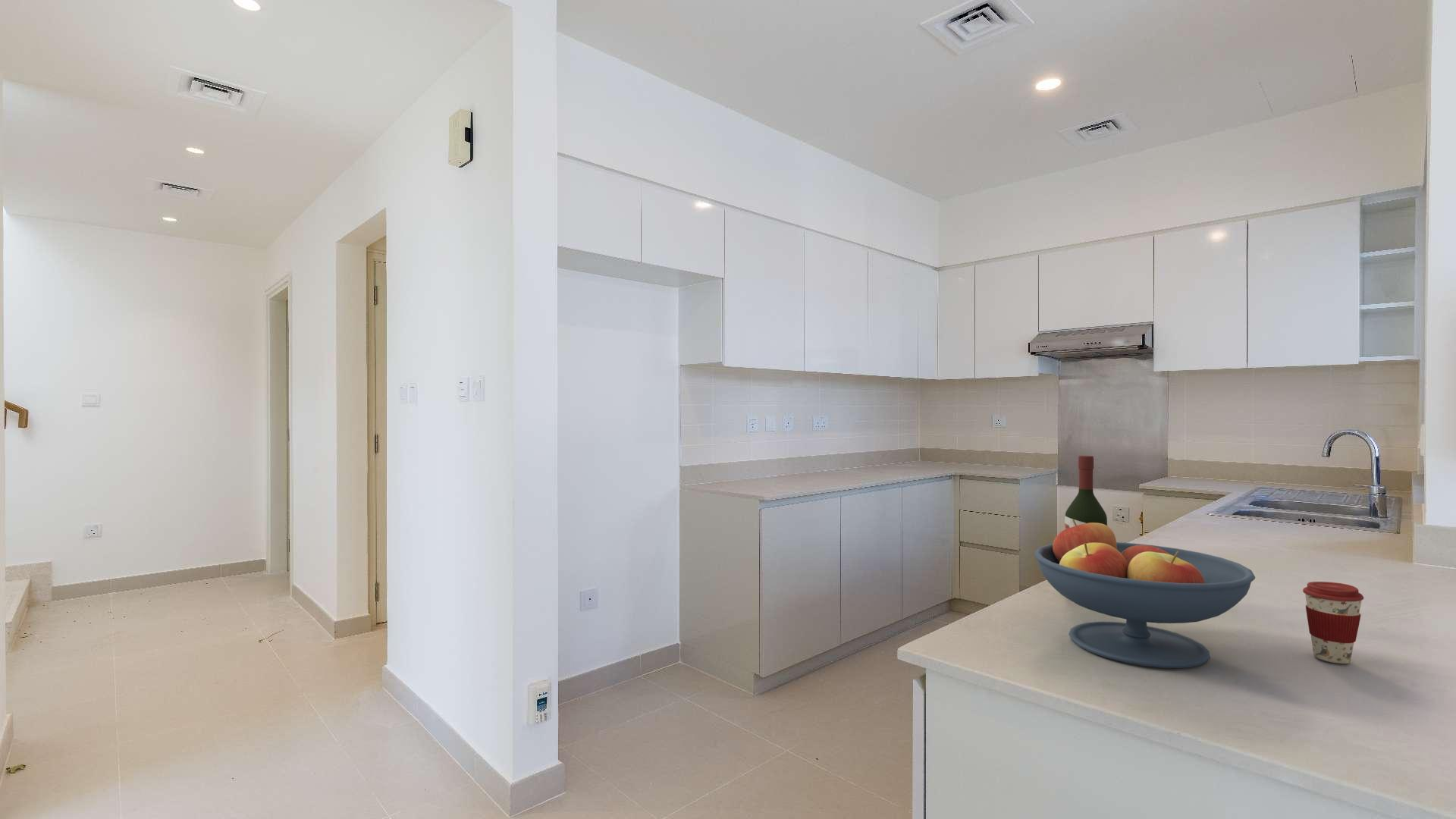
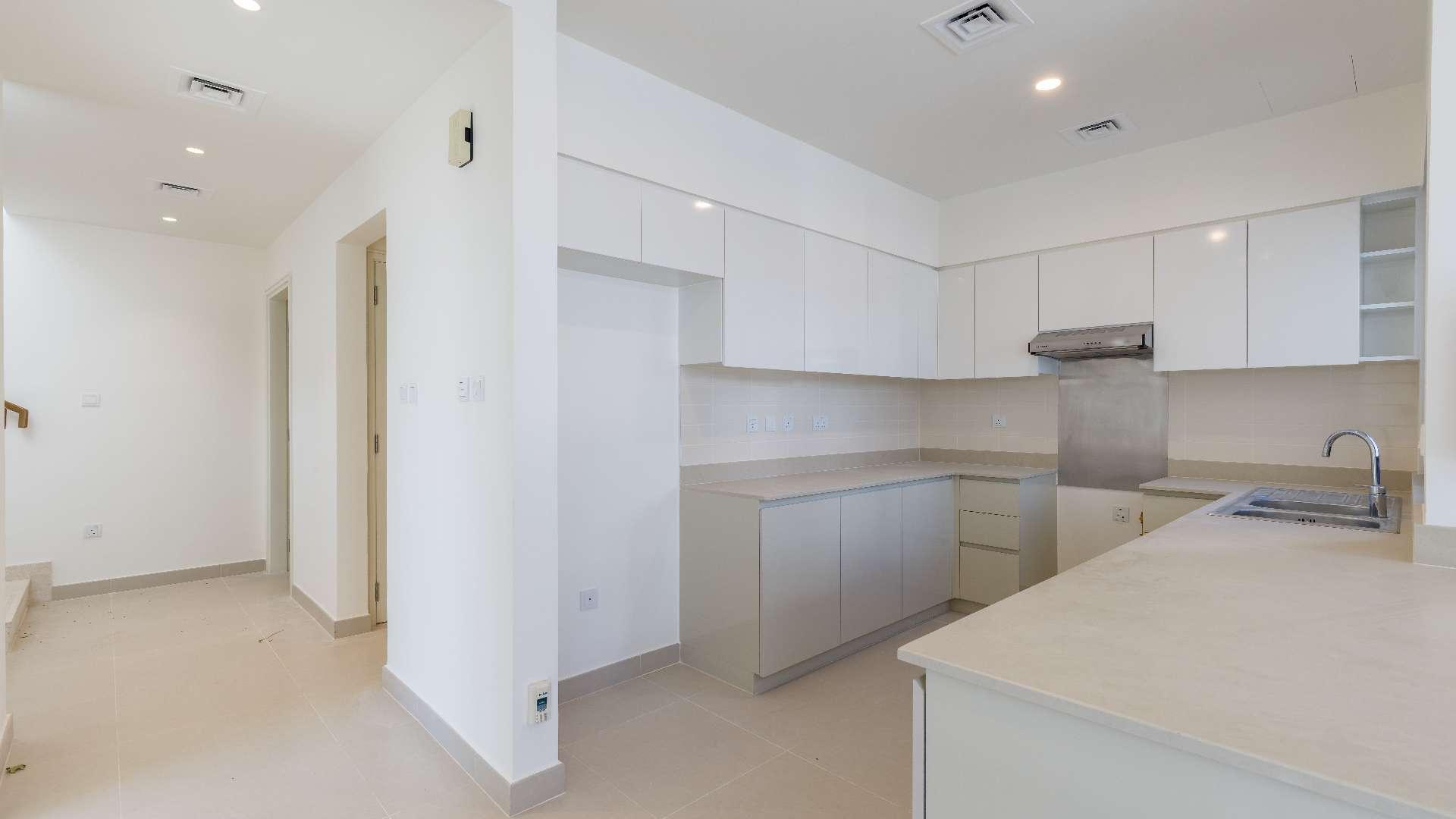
- wine bottle (1084, 523)
- fruit bowl (1136, 588)
- coffee cup (1332, 622)
